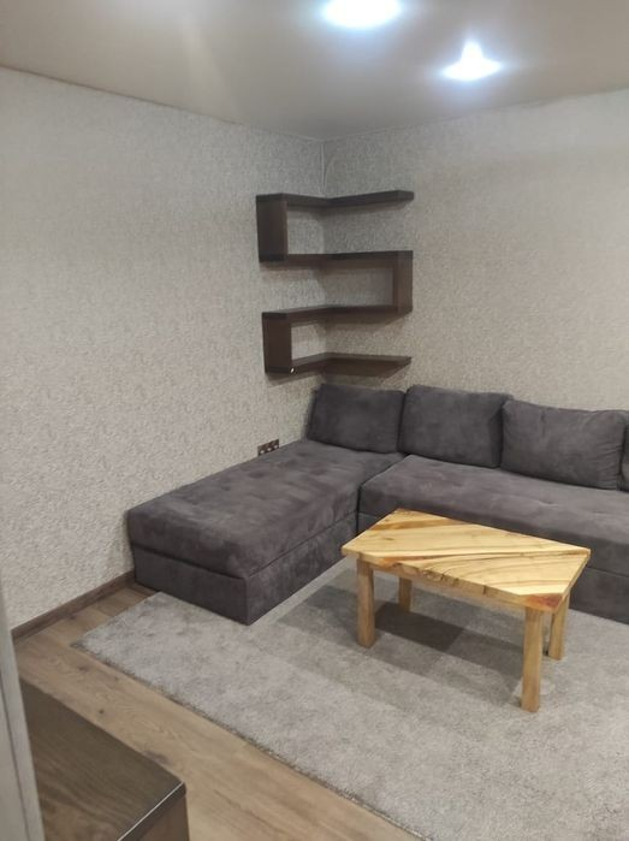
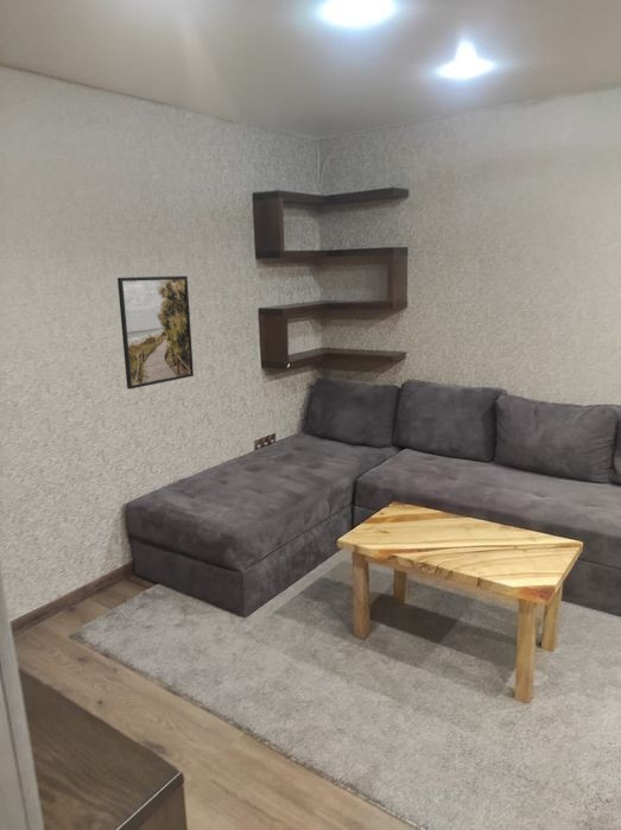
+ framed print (158, 330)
